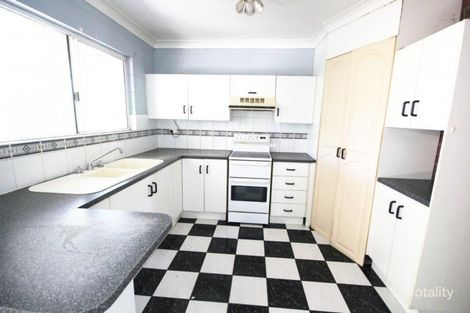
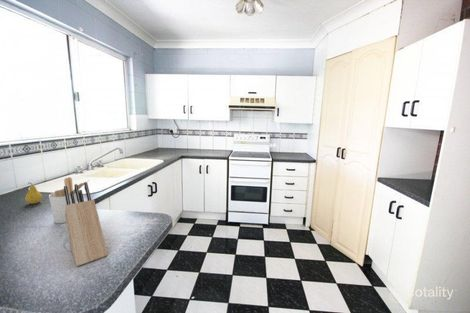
+ utensil holder (70, 199)
+ knife block (83, 218)
+ fruit (33, 192)
